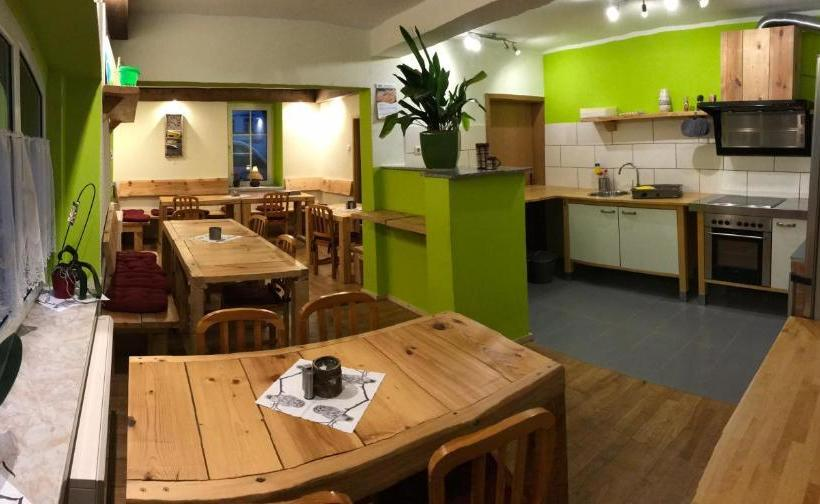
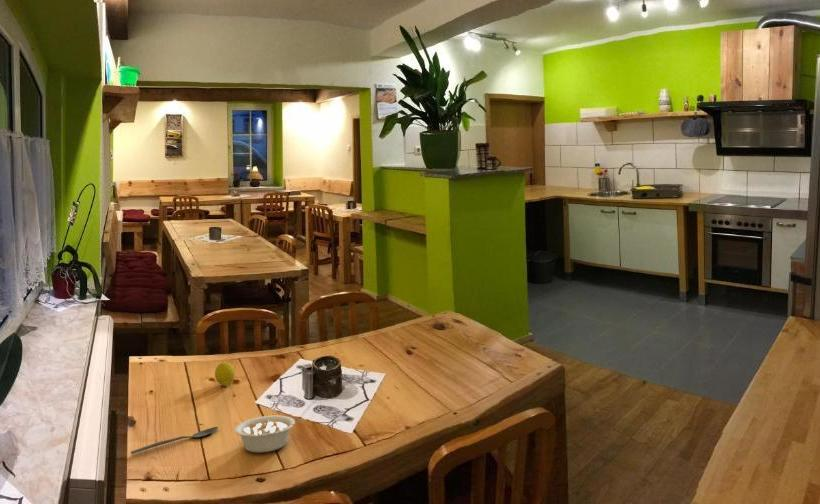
+ legume (267, 432)
+ spoon (176, 439)
+ fruit (224, 373)
